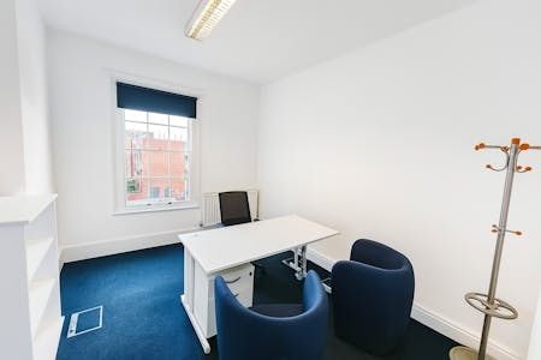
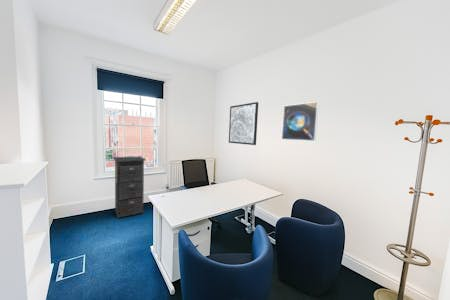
+ wall art (242, 124)
+ filing cabinet (129, 185)
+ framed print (298, 122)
